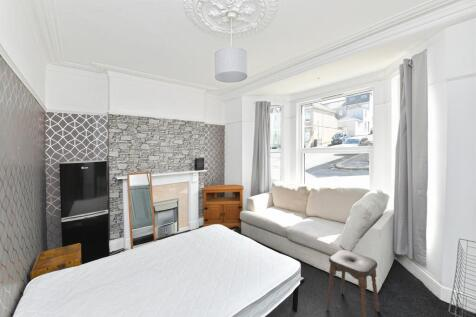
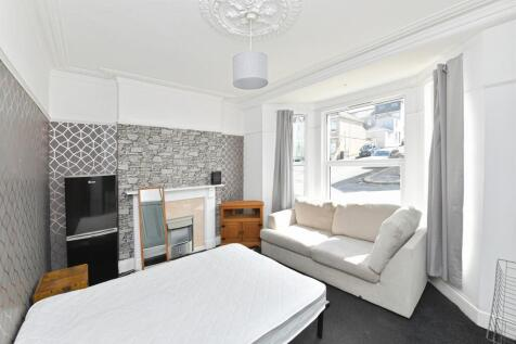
- stool (358, 284)
